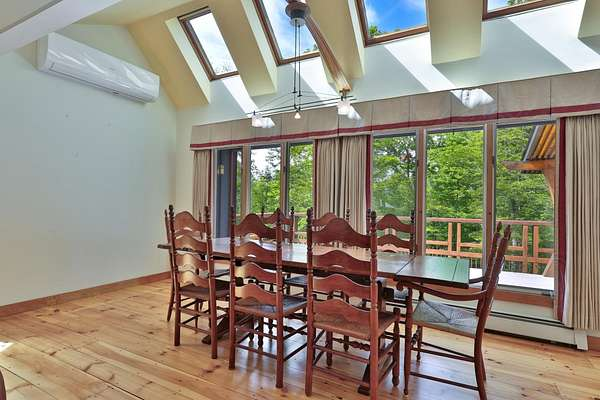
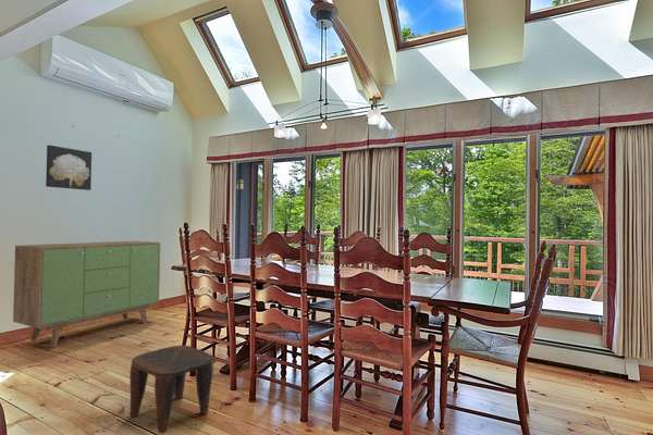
+ stool (172, 384)
+ sideboard (95, 287)
+ wall art (70, 169)
